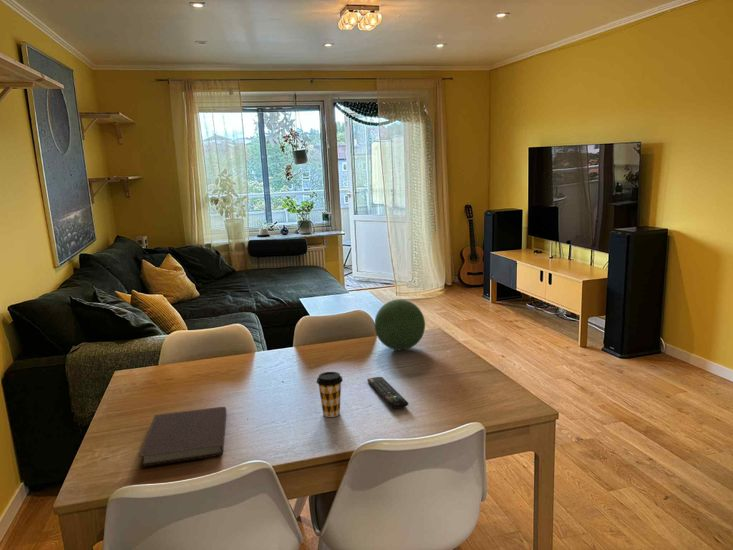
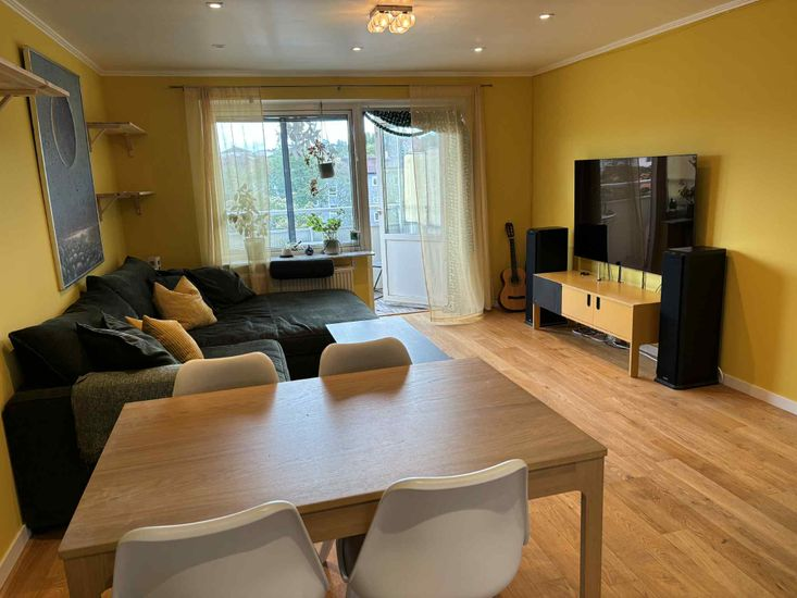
- remote control (386, 391)
- decorative orb (399, 324)
- coffee cup (330, 394)
- notebook (186, 433)
